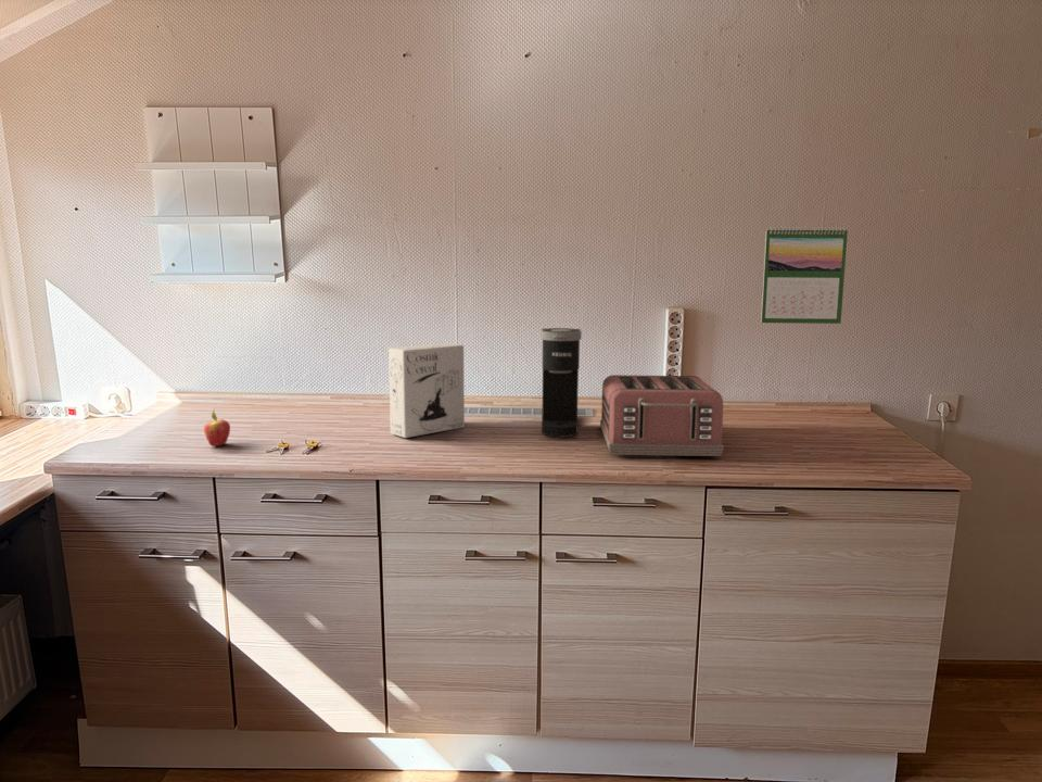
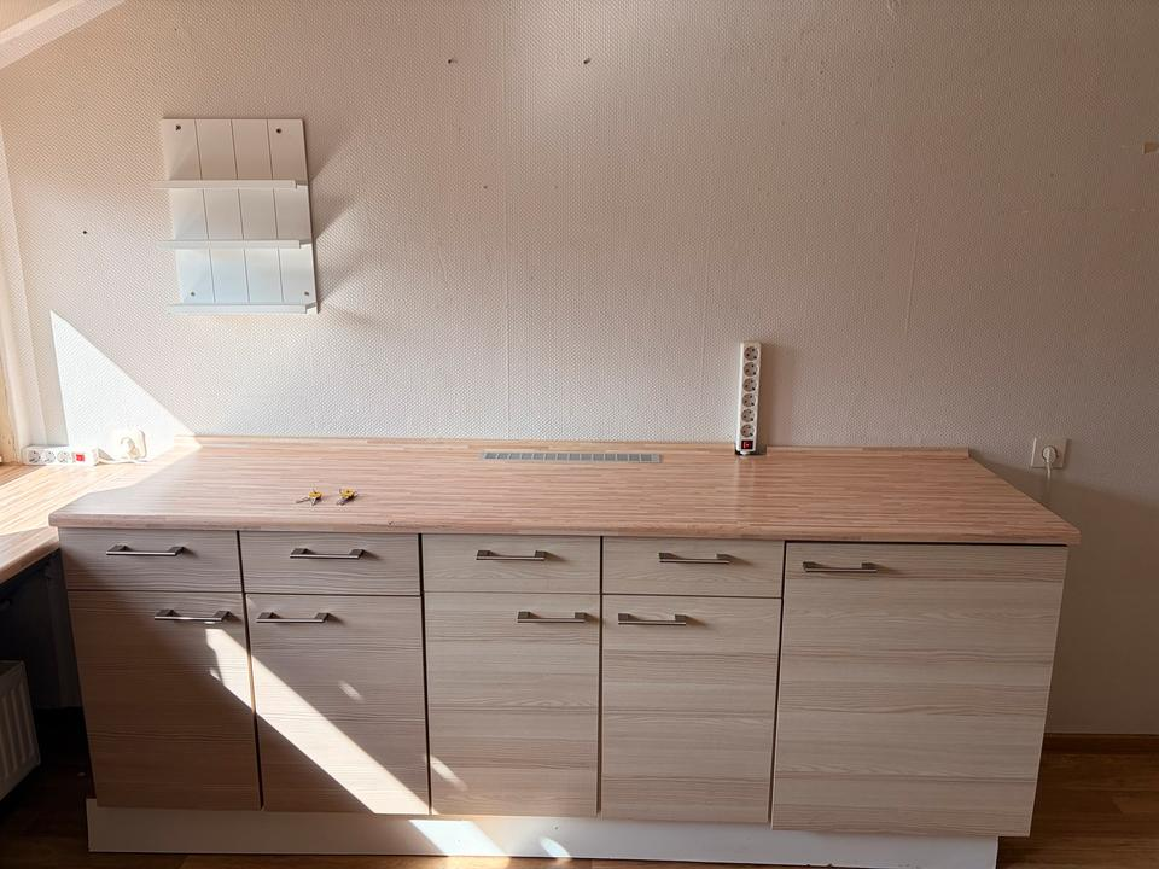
- cereal box (427, 389)
- coffee maker (560, 378)
- toaster (659, 413)
- fruit (216, 427)
- calendar (803, 275)
